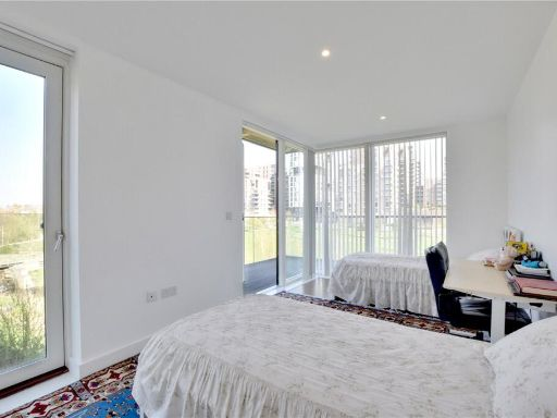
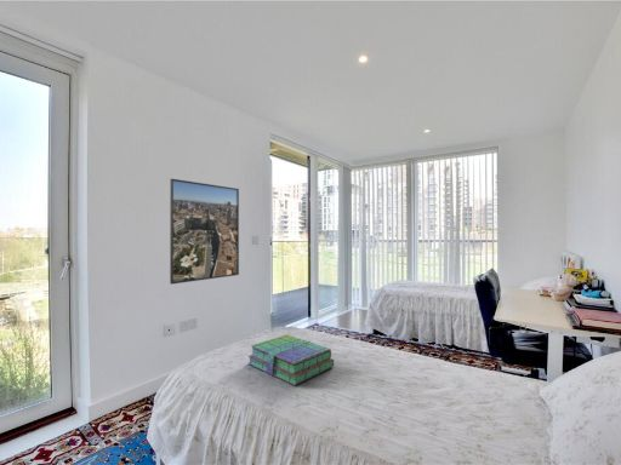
+ stack of books (290, 355)
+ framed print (207, 231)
